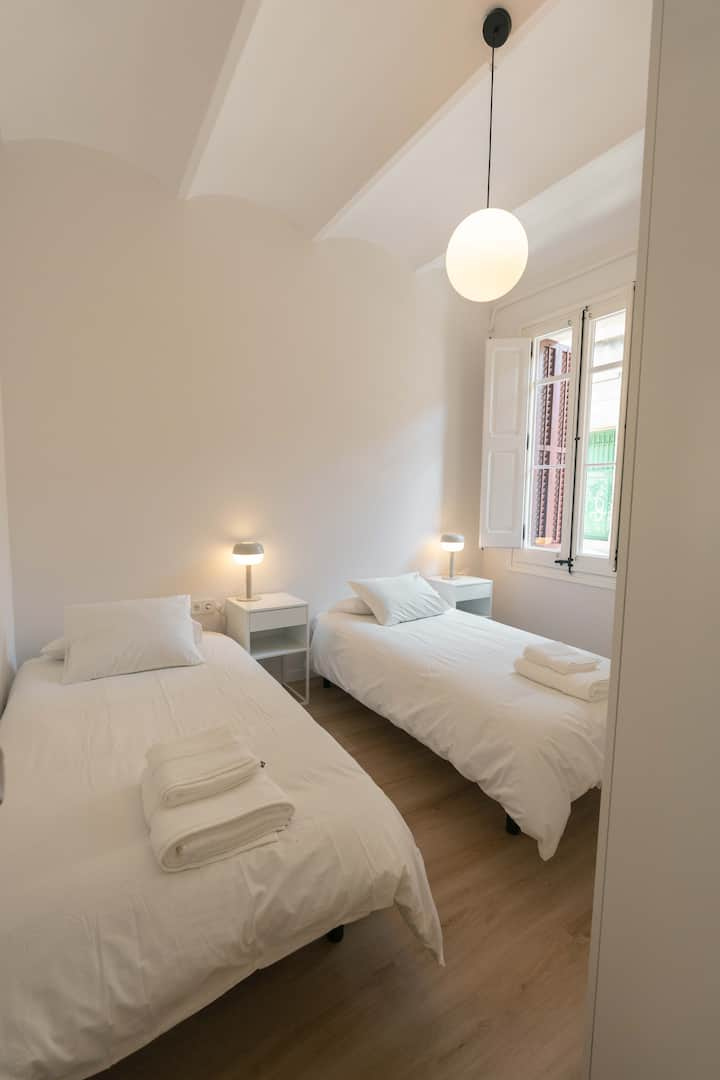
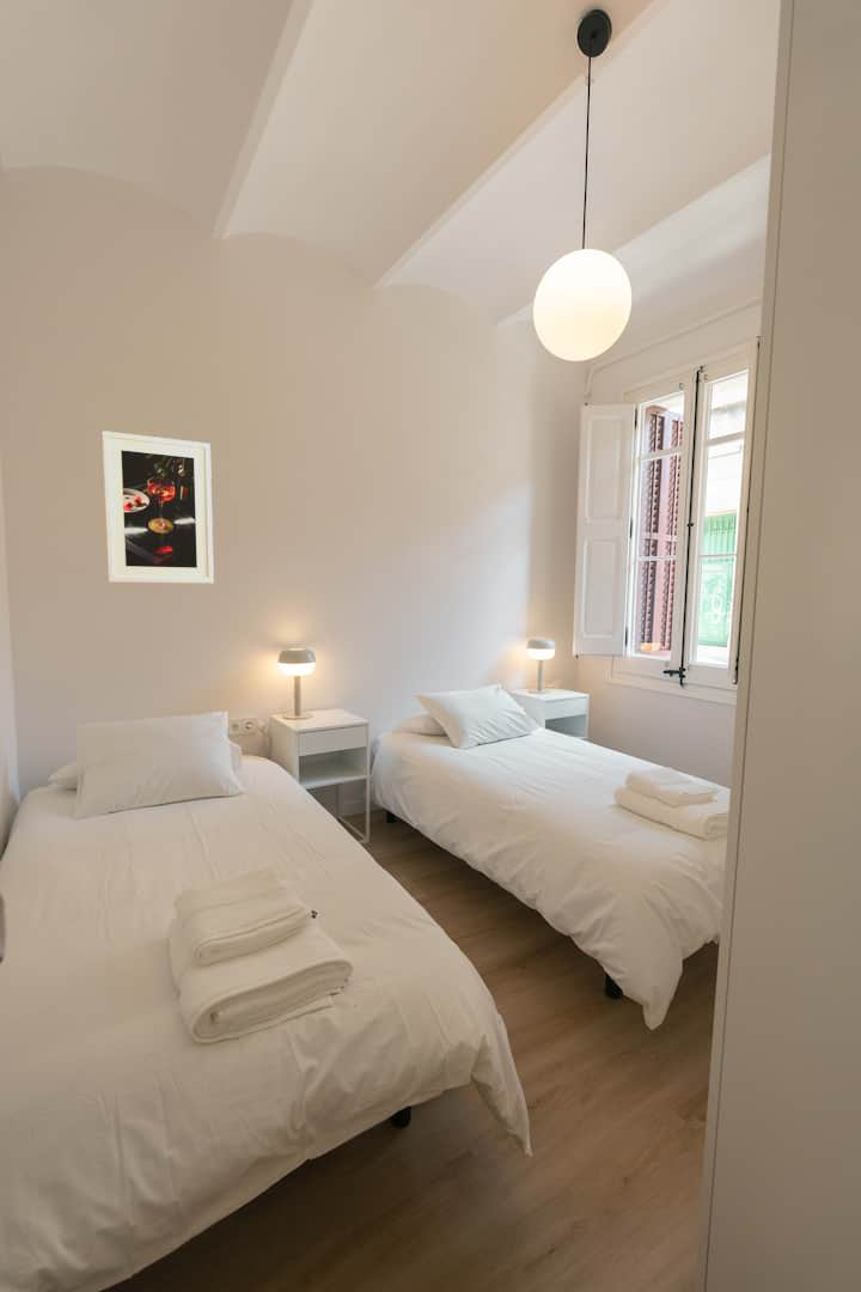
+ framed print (160, 511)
